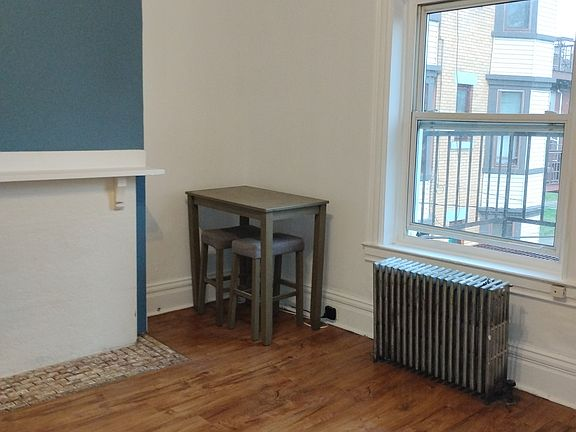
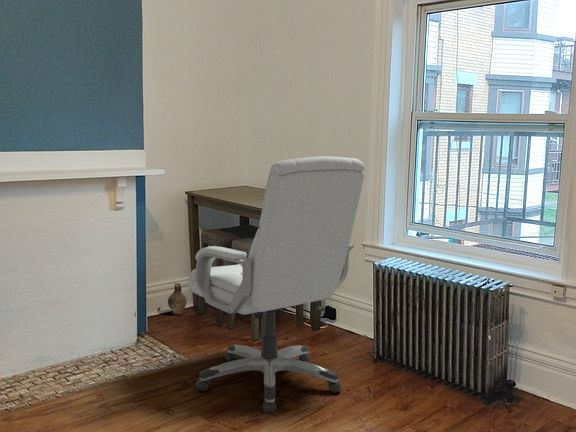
+ chair (271, 270)
+ ceramic jug (177, 298)
